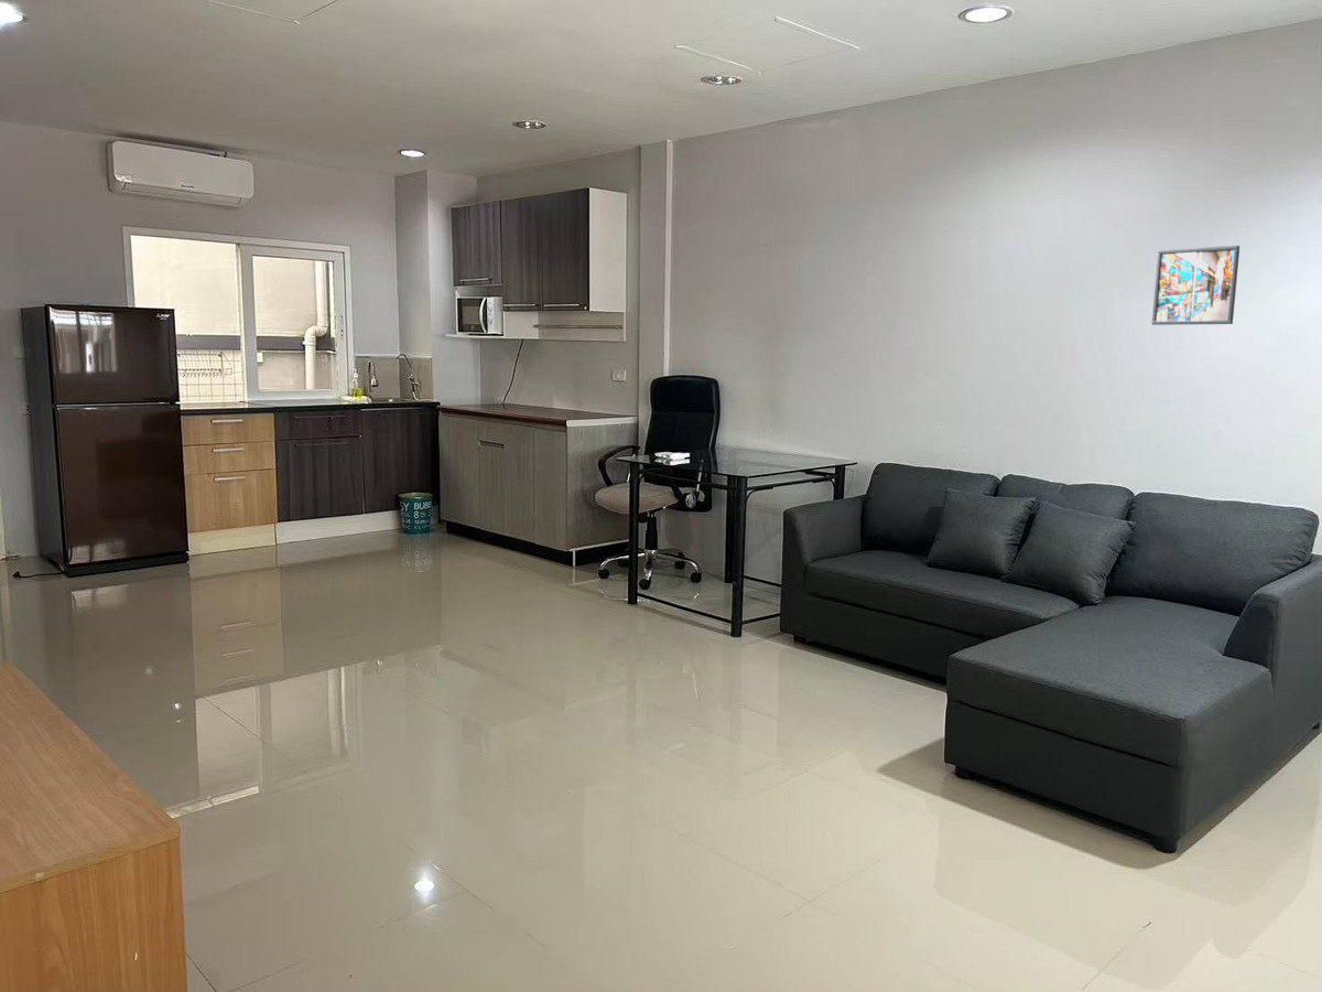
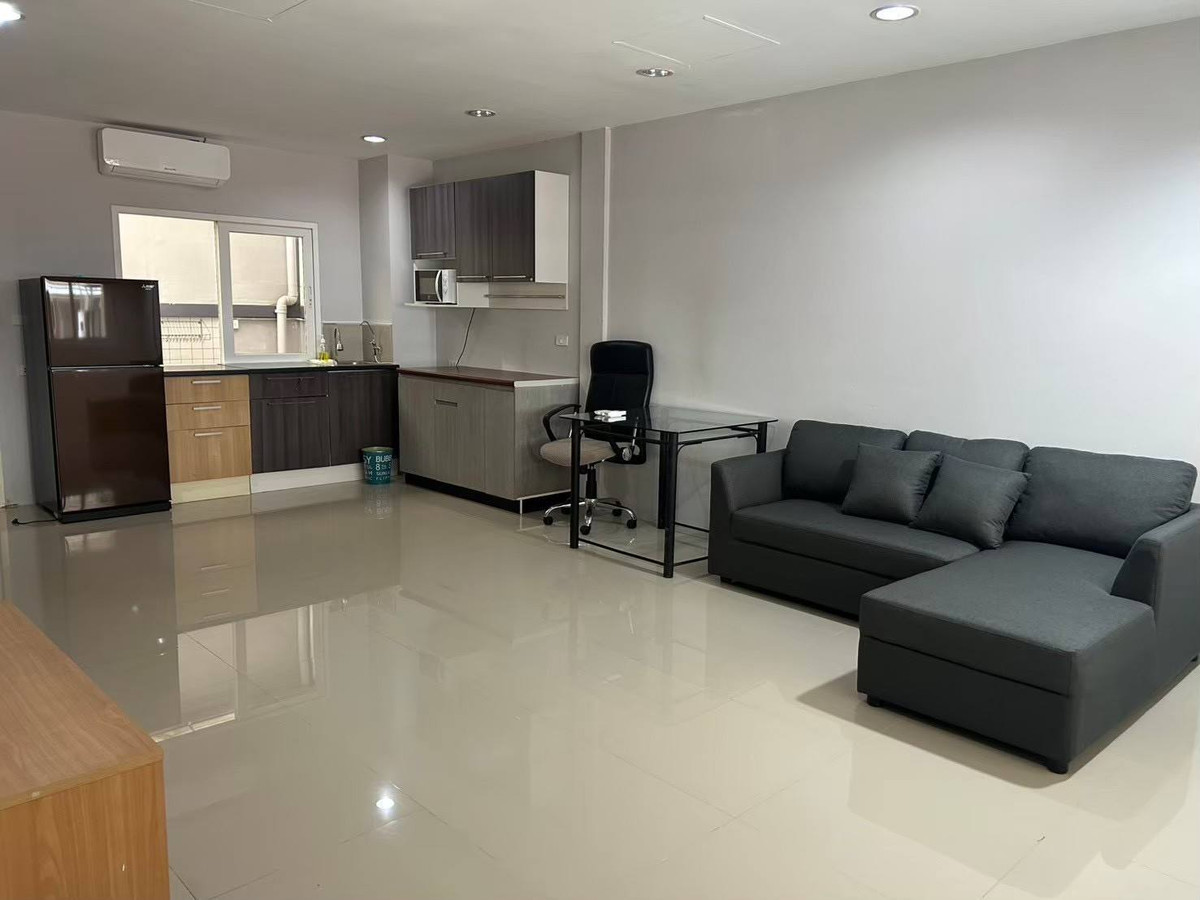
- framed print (1194, 285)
